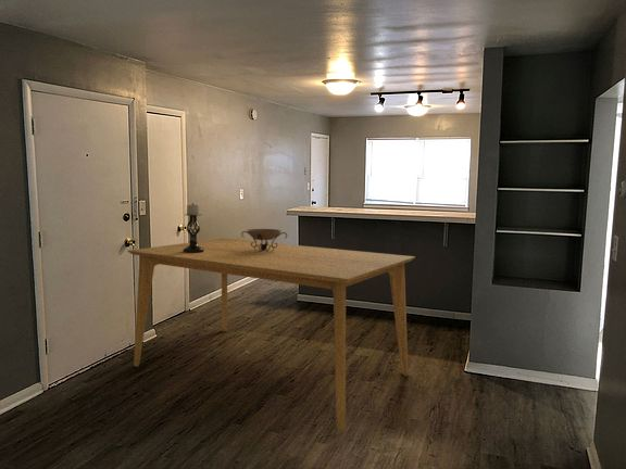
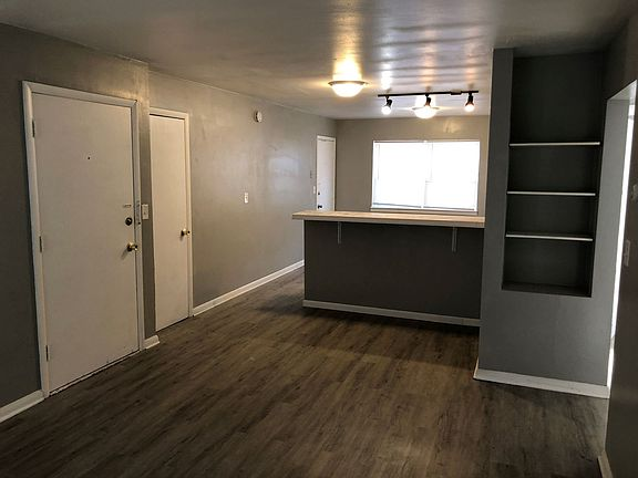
- decorative bowl (264, 239)
- dining table (273, 280)
- candle holder (191, 226)
